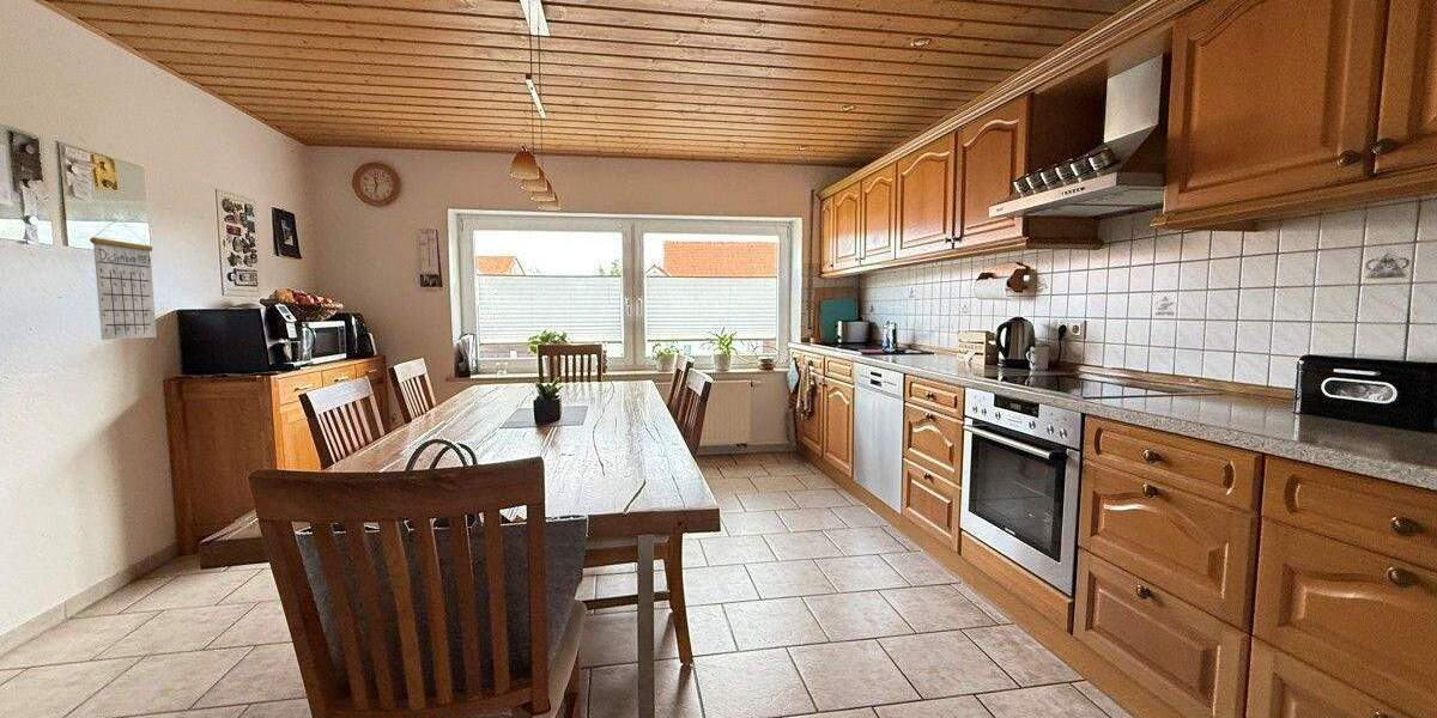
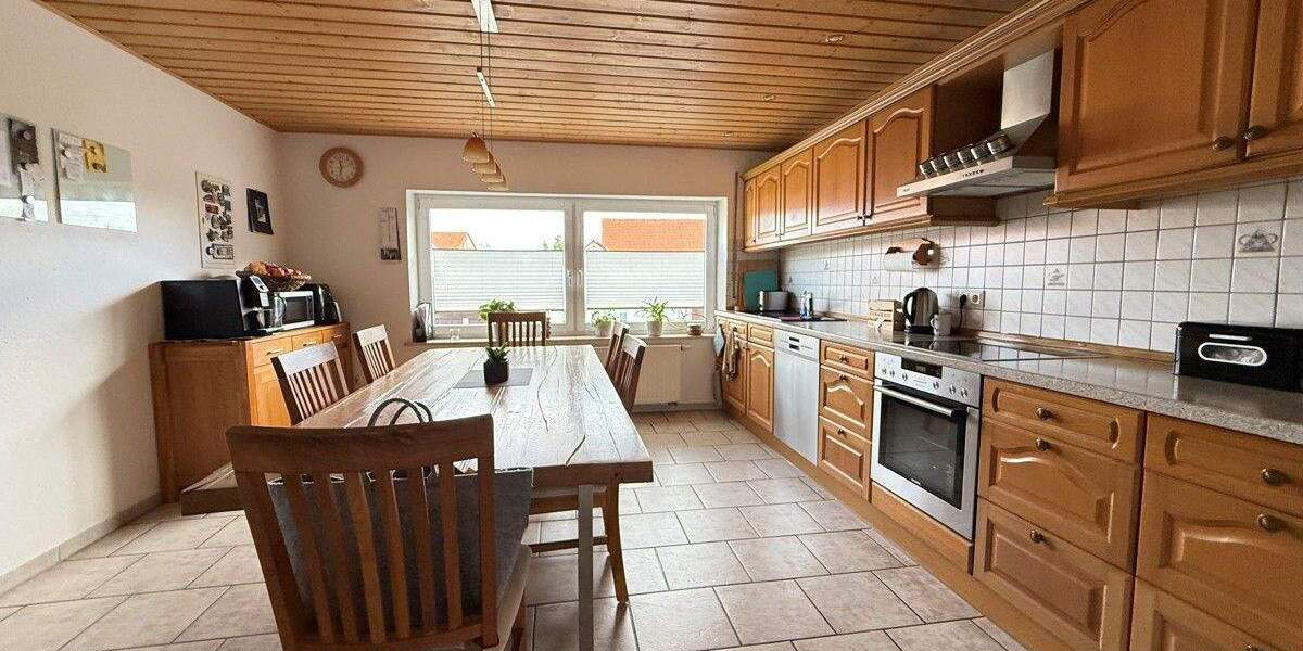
- calendar (126, 279)
